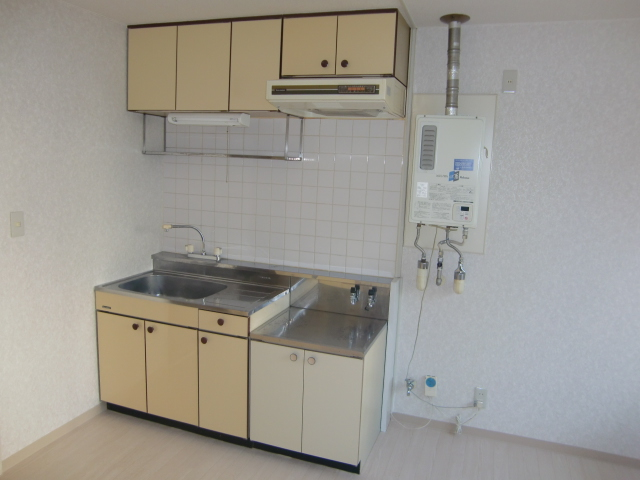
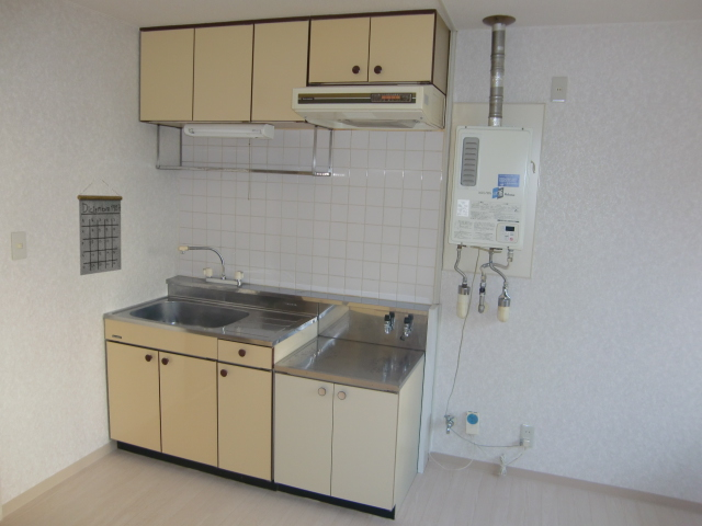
+ calendar (101, 225)
